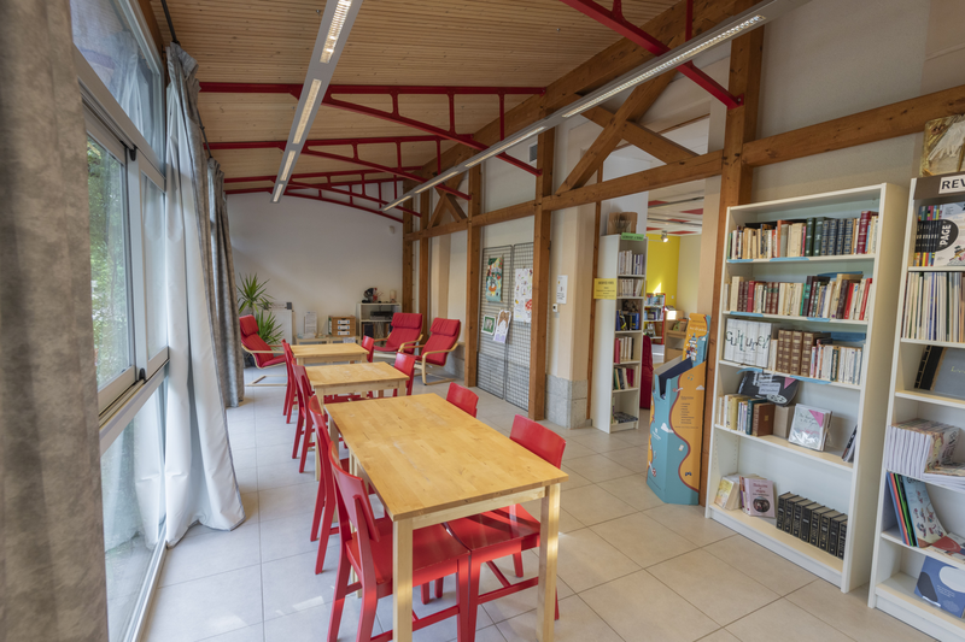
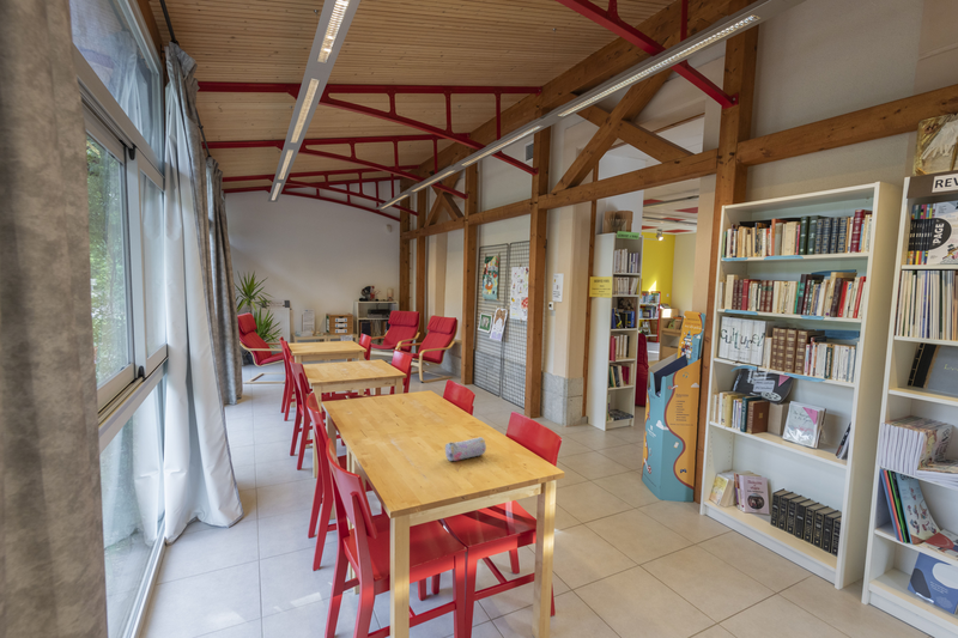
+ pencil case (465, 448)
